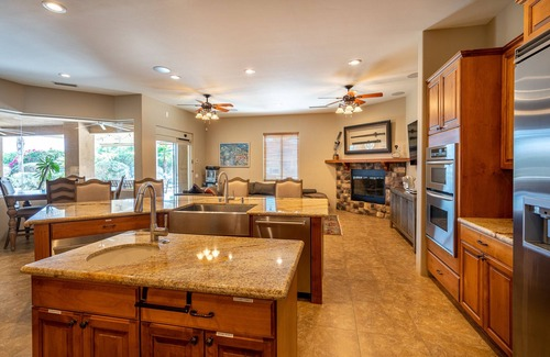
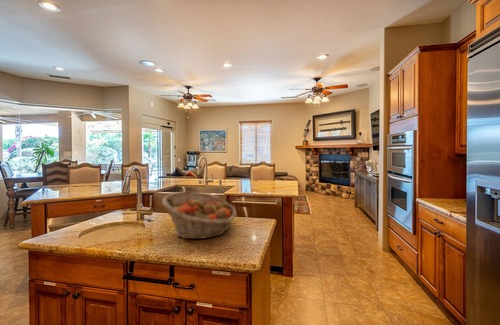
+ fruit basket (201, 211)
